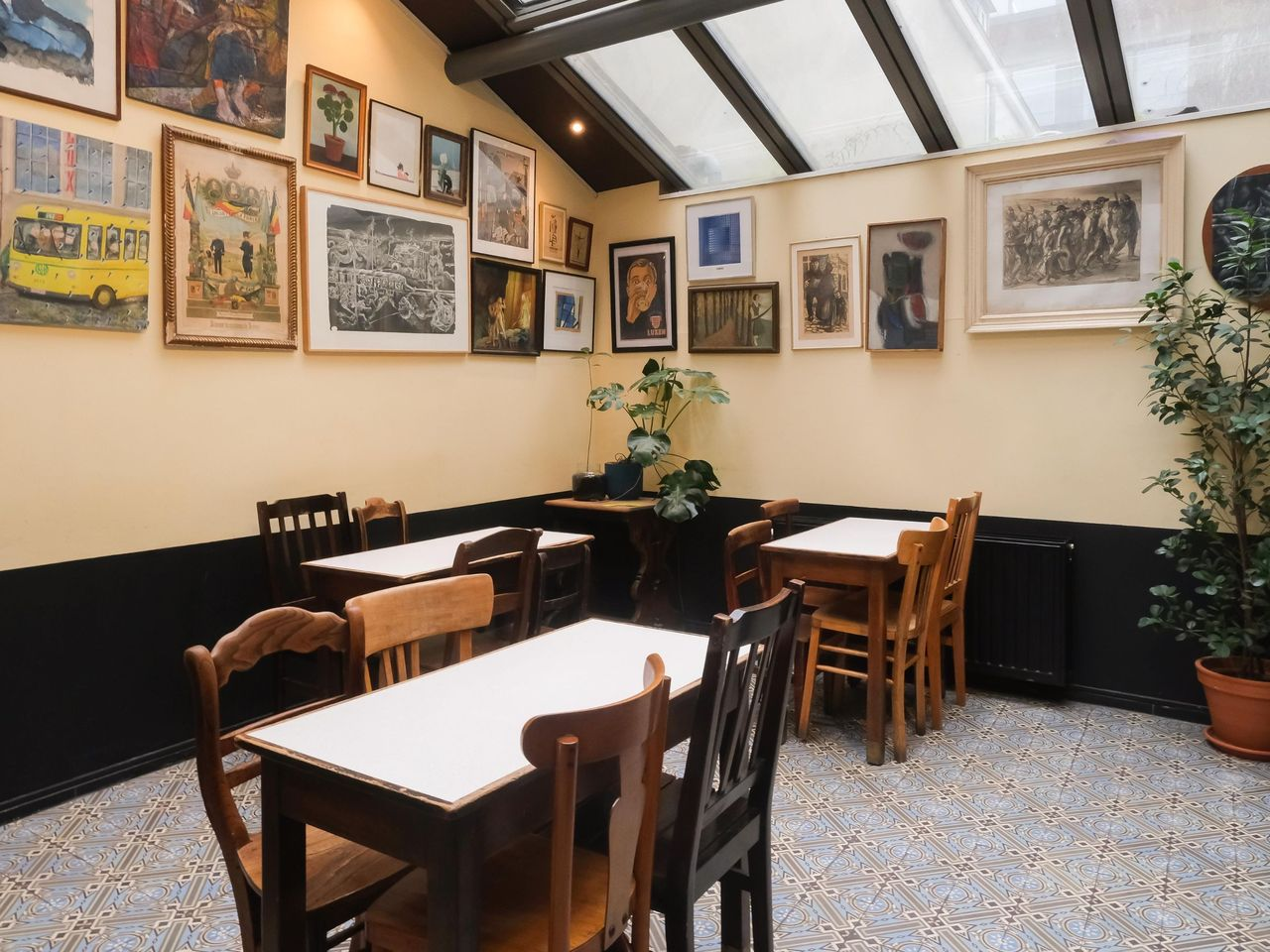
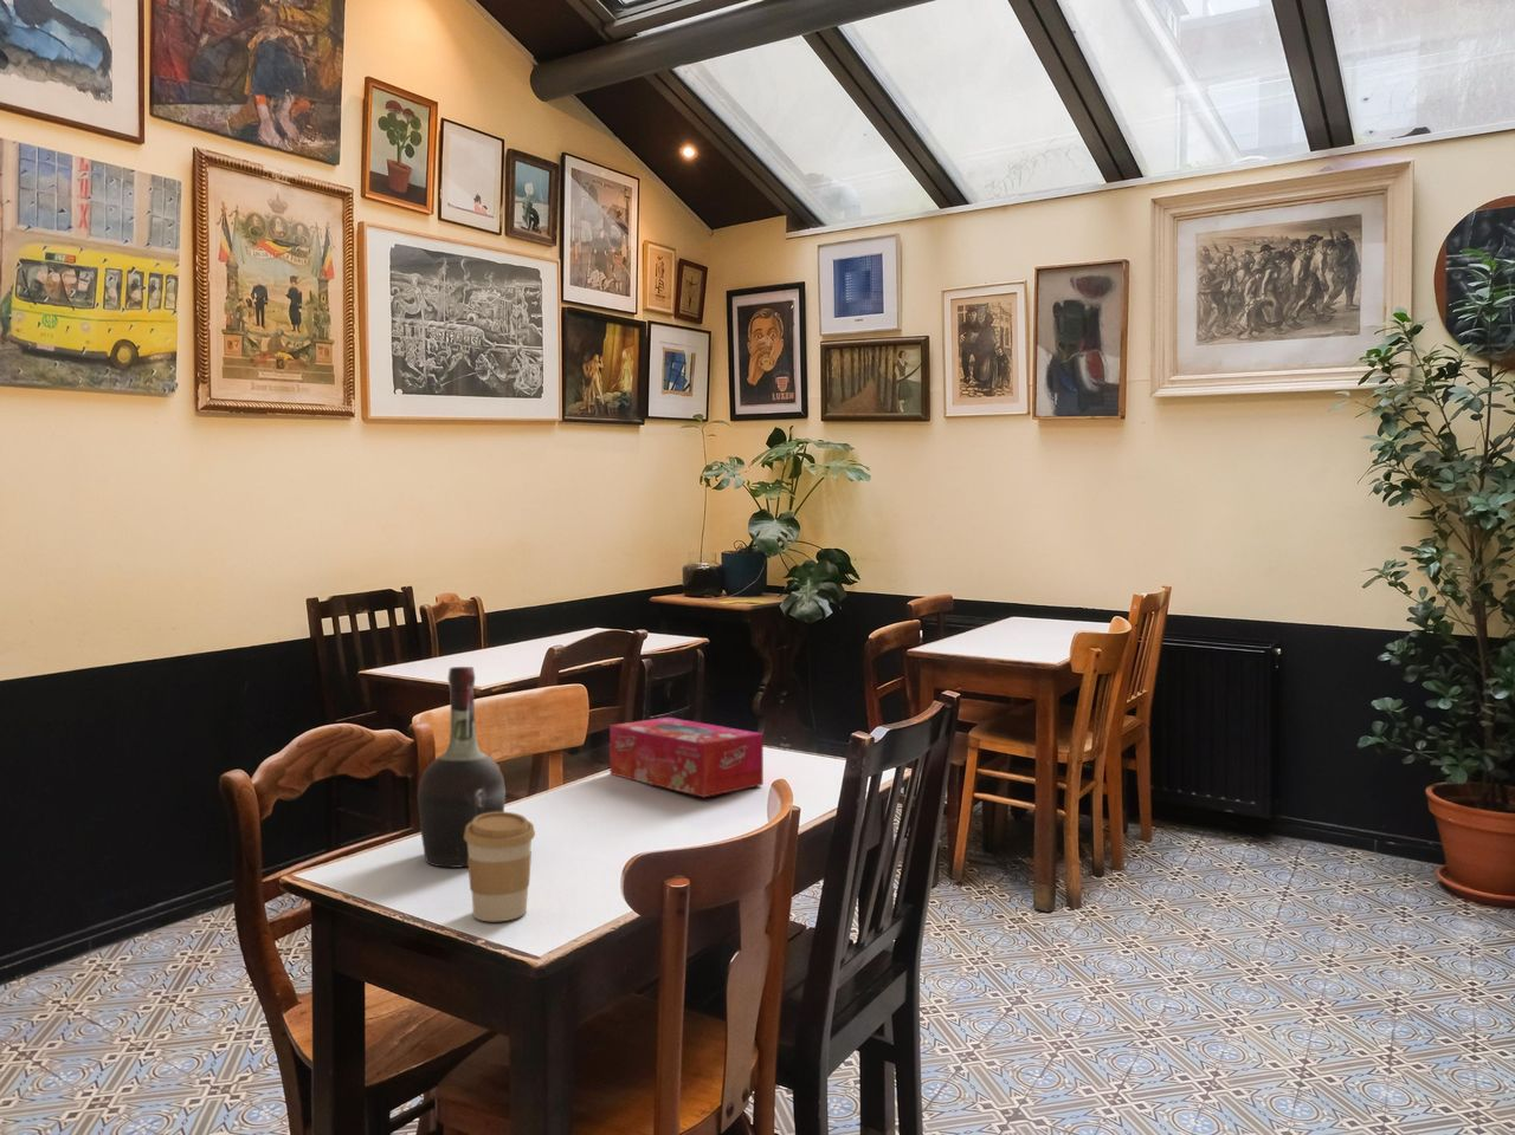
+ coffee cup (500, 864)
+ cognac bottle (462, 762)
+ tissue box (684, 755)
